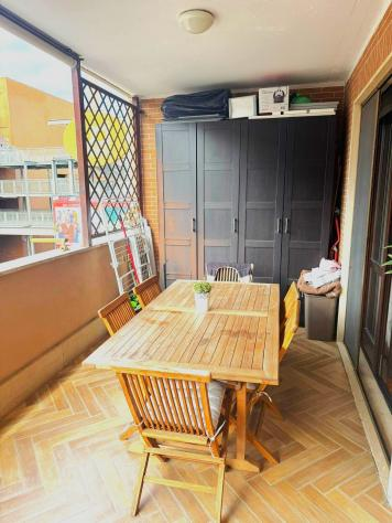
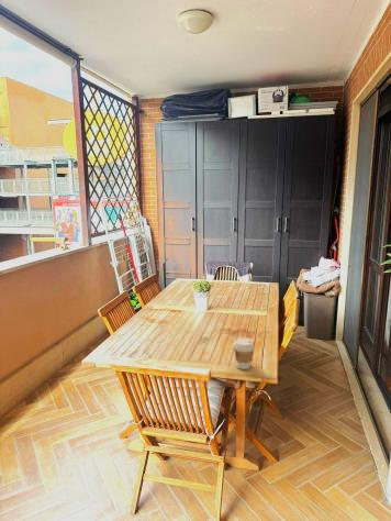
+ coffee cup (243, 353)
